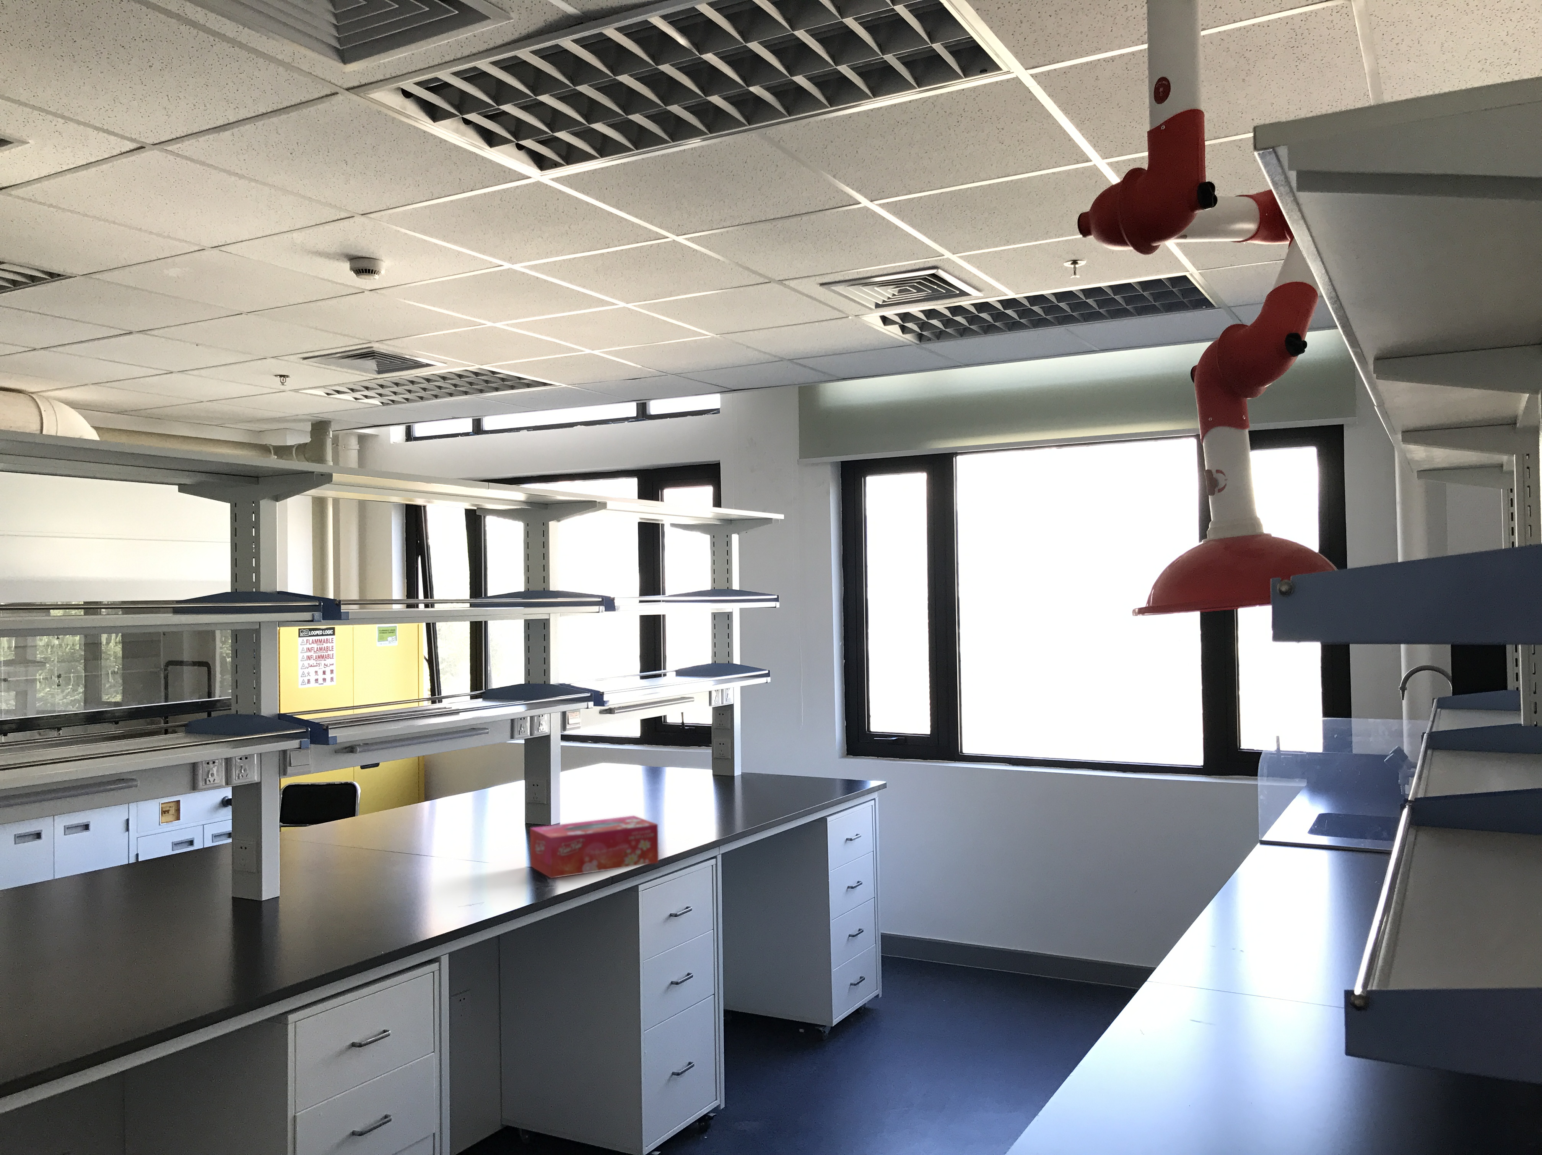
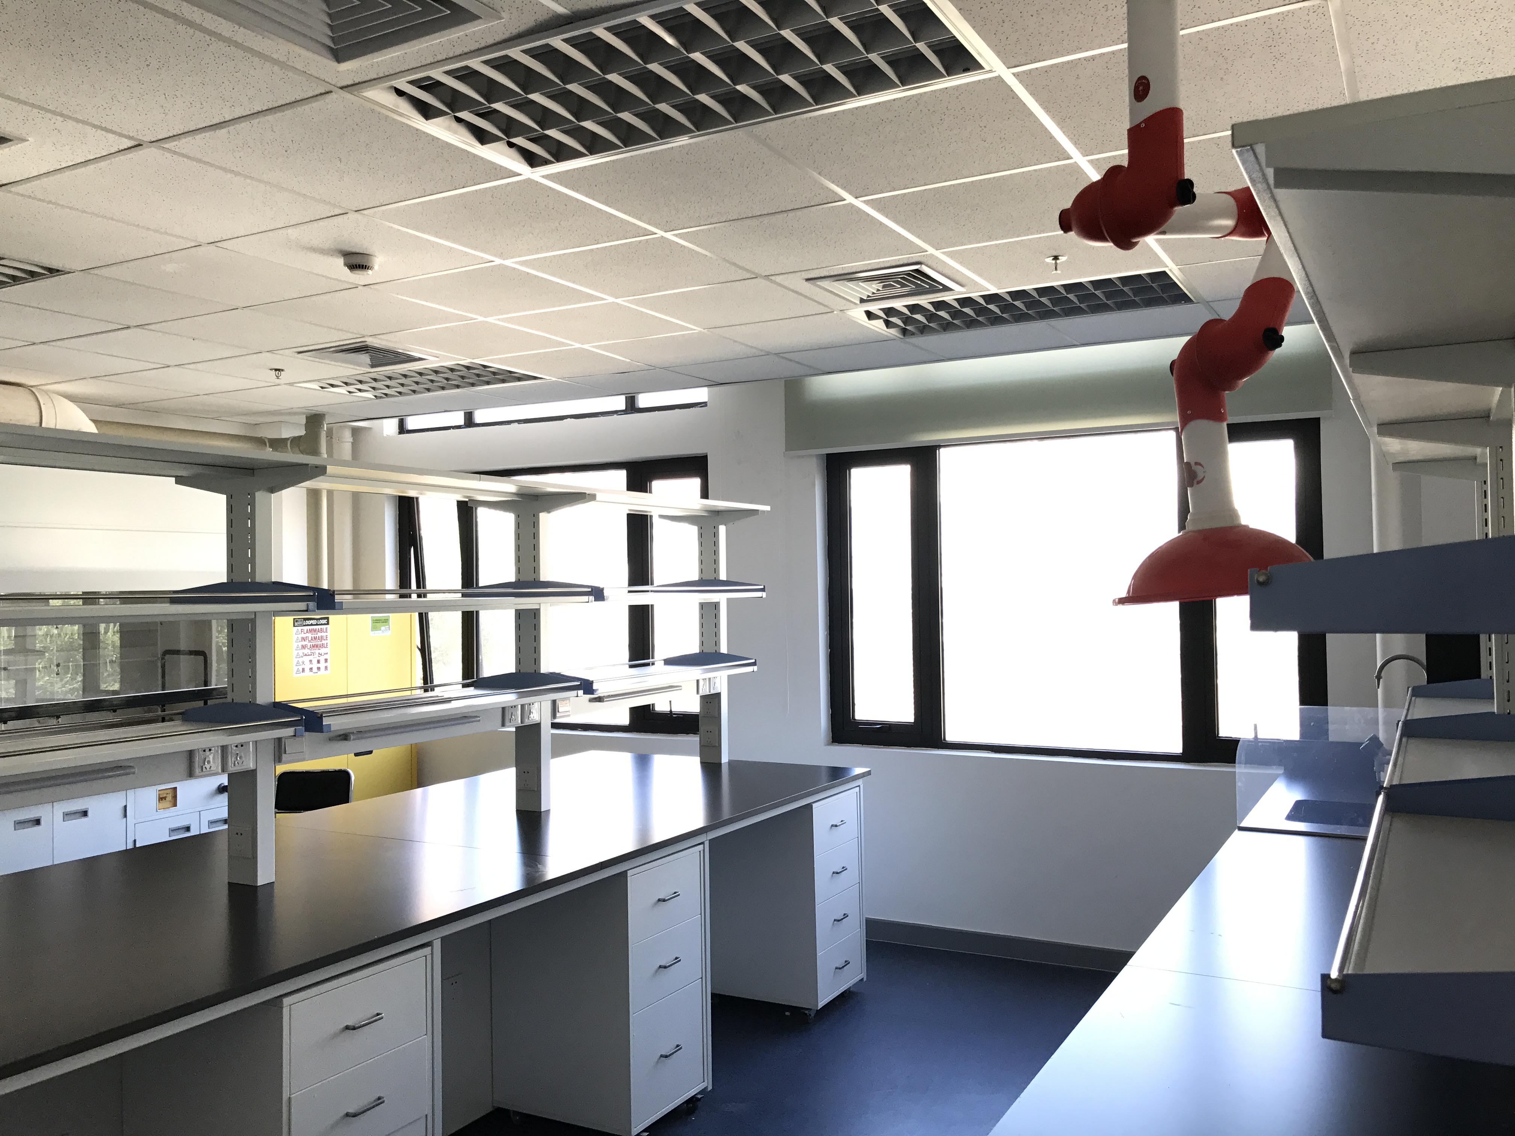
- tissue box (594, 846)
